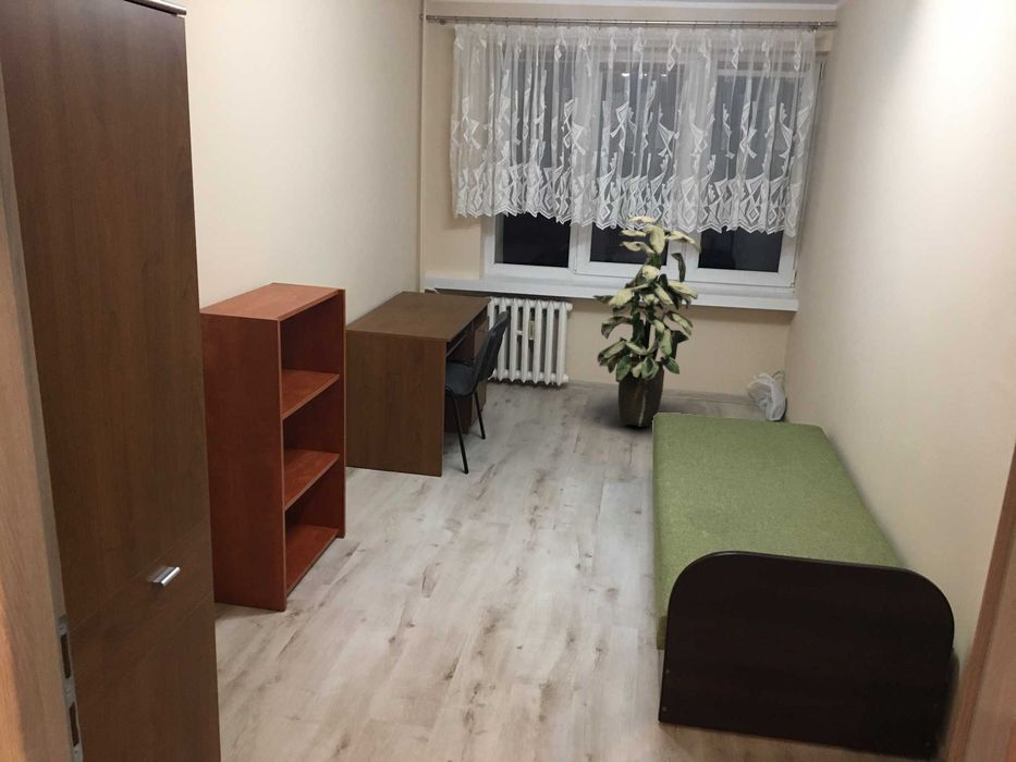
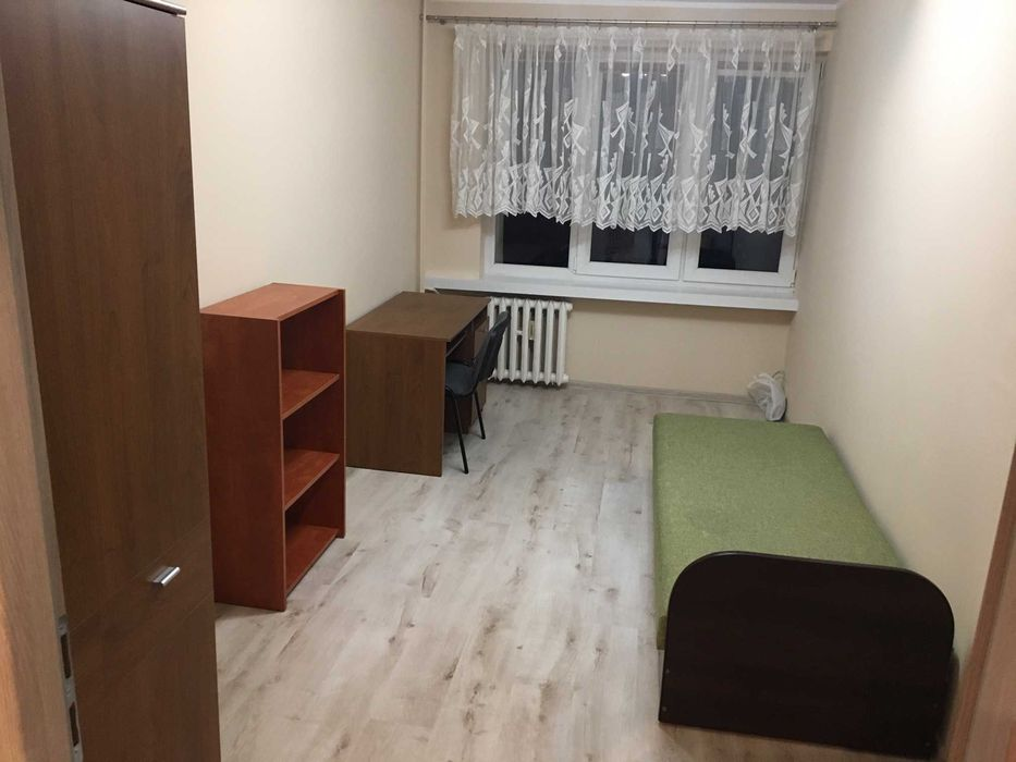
- indoor plant (642, 321)
